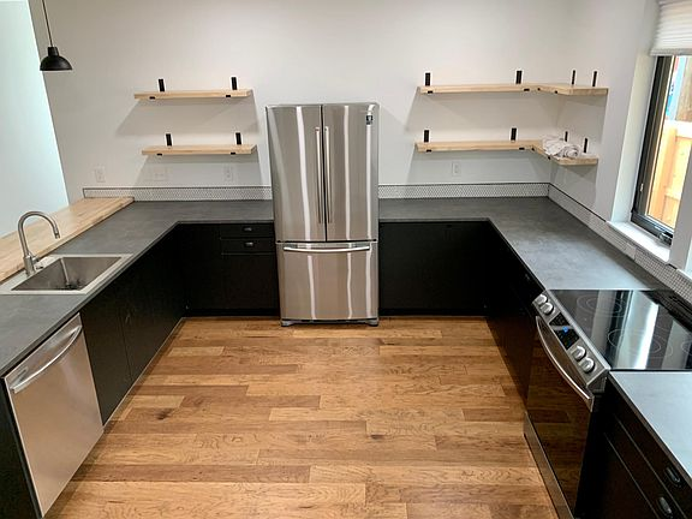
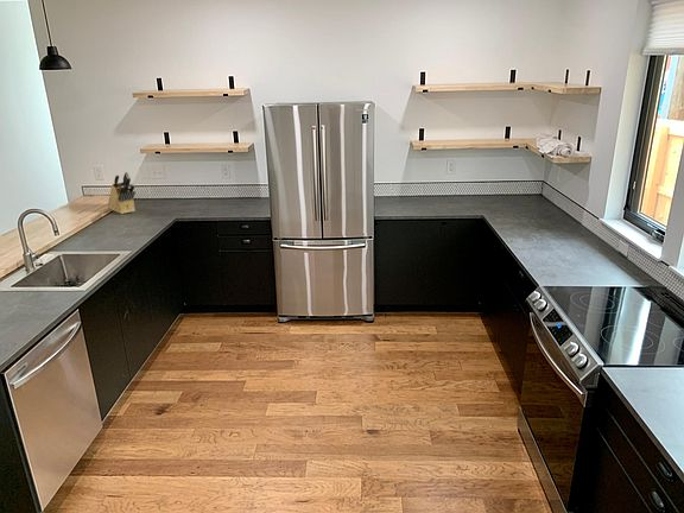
+ knife block (120, 191)
